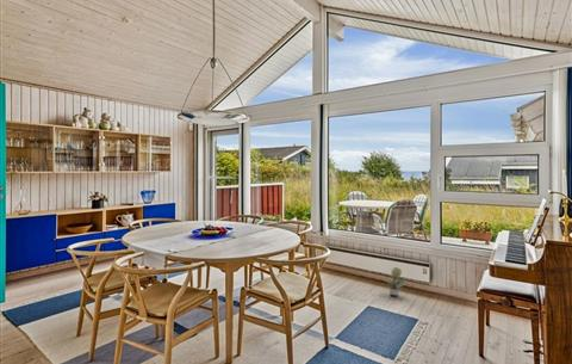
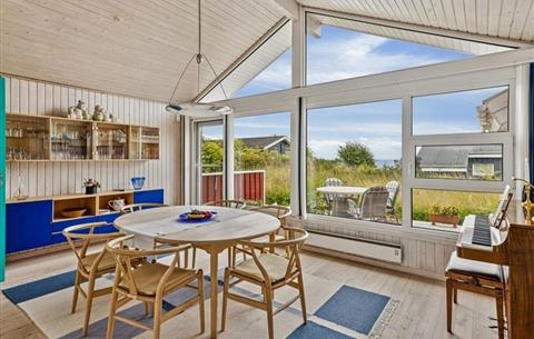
- potted plant (392, 283)
